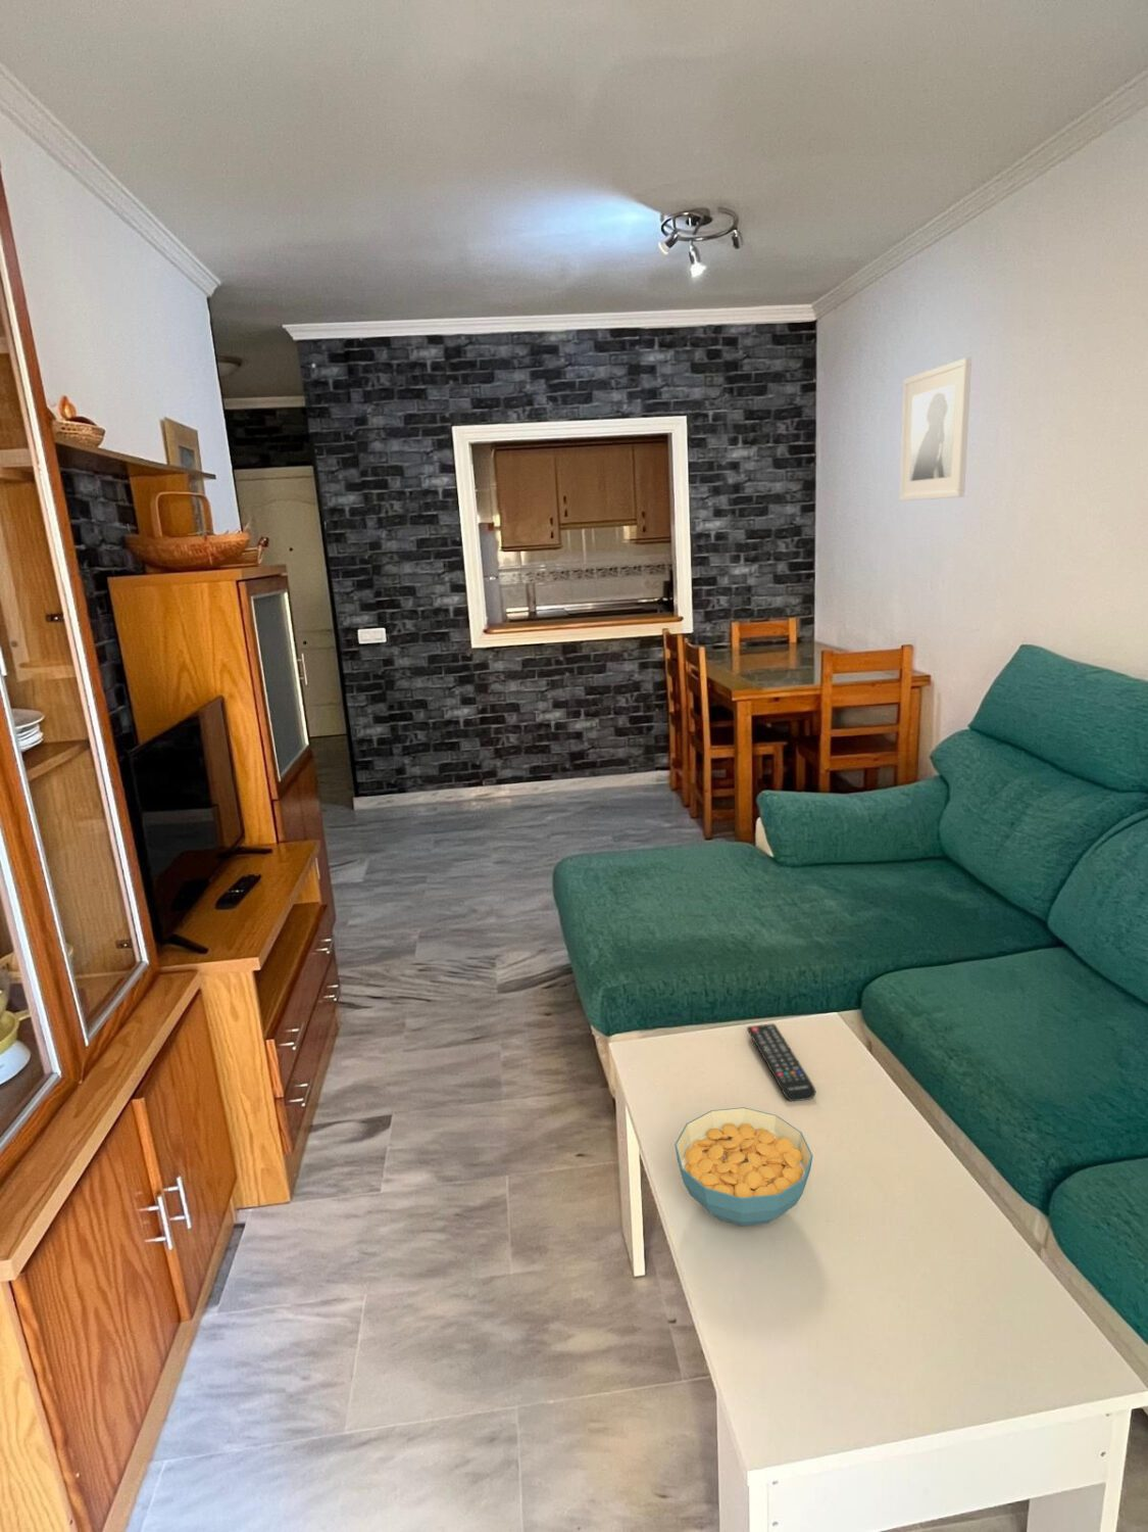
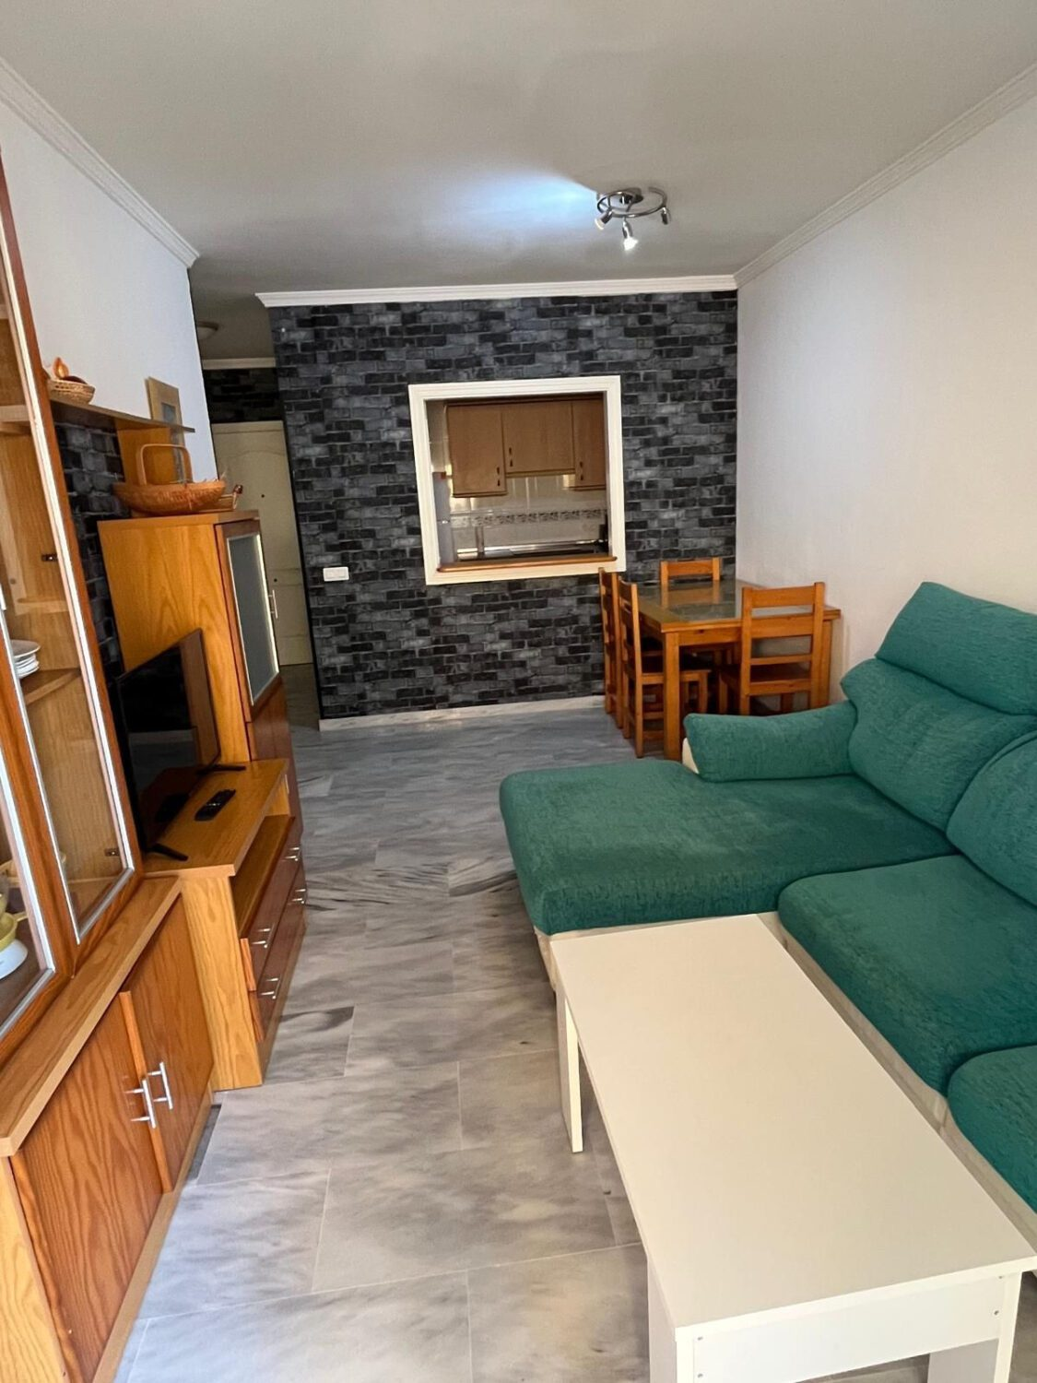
- remote control (779, 1059)
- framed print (932, 435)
- cereal bowl (743, 1177)
